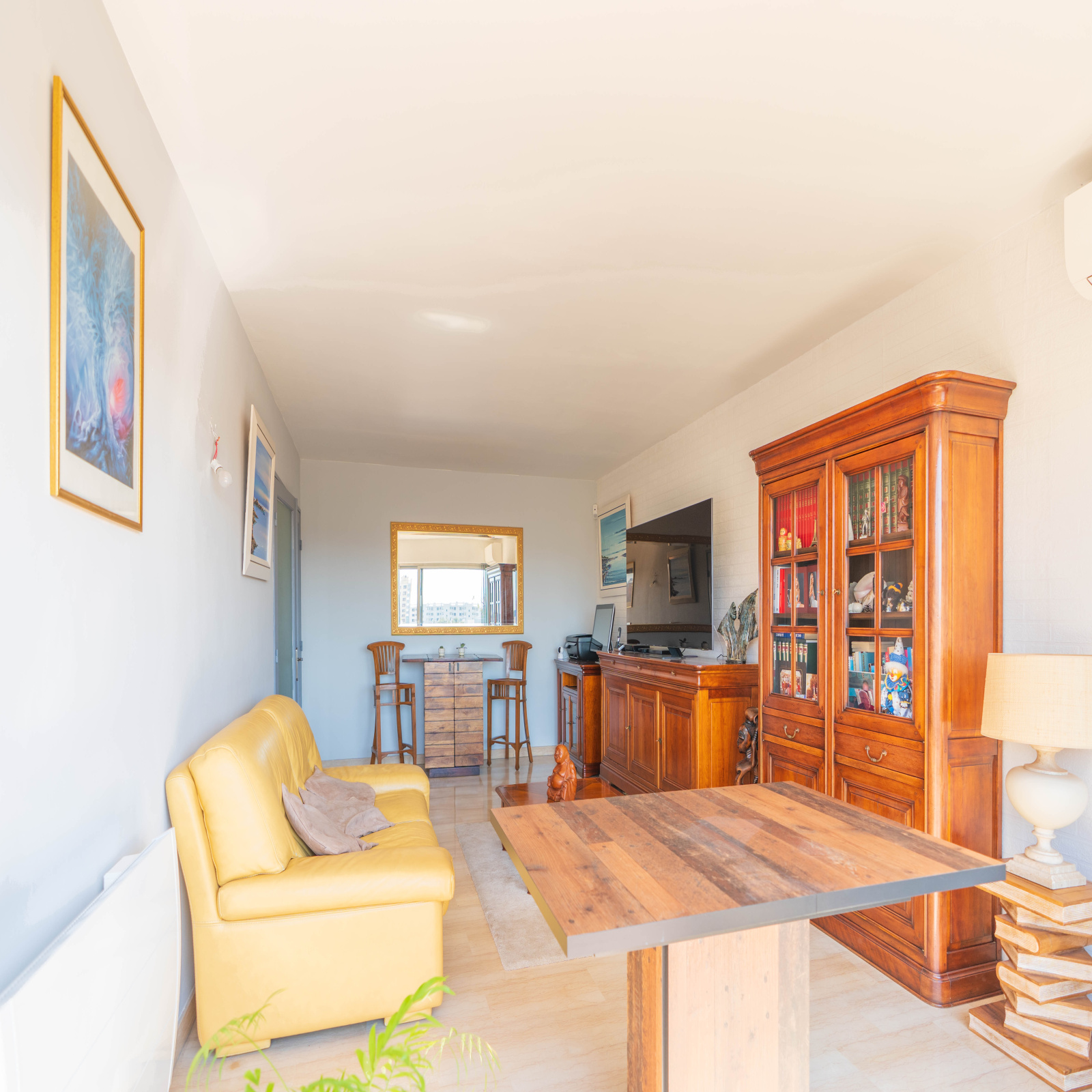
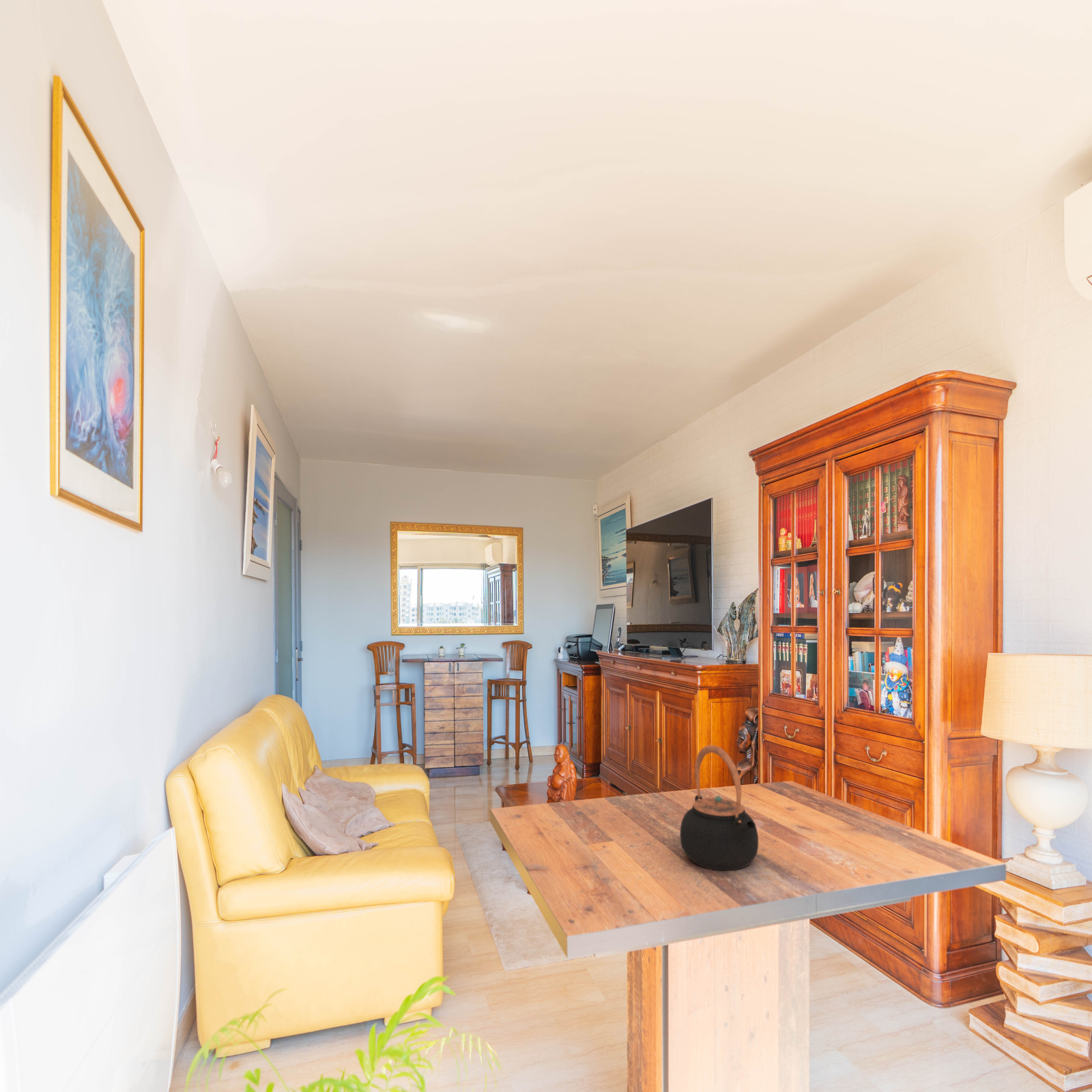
+ teapot (722, 805)
